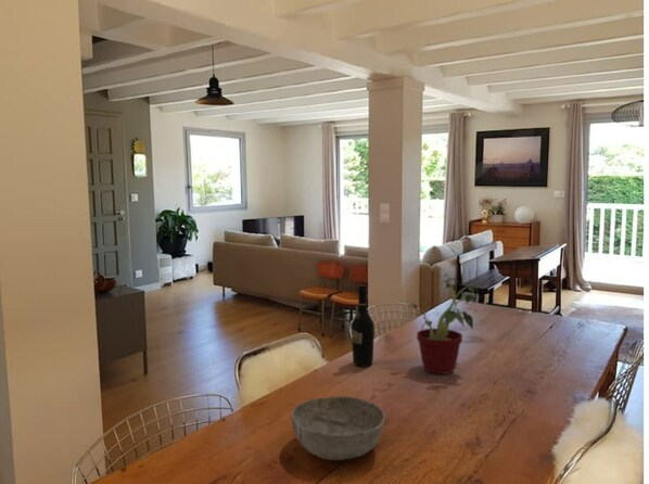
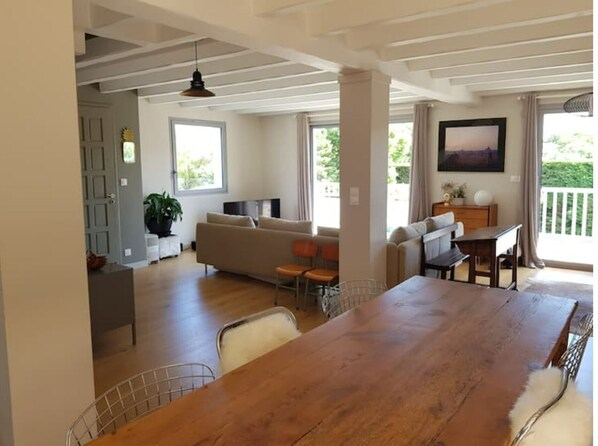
- wine bottle (362, 324)
- bowl (338, 430)
- potted plant (449, 319)
